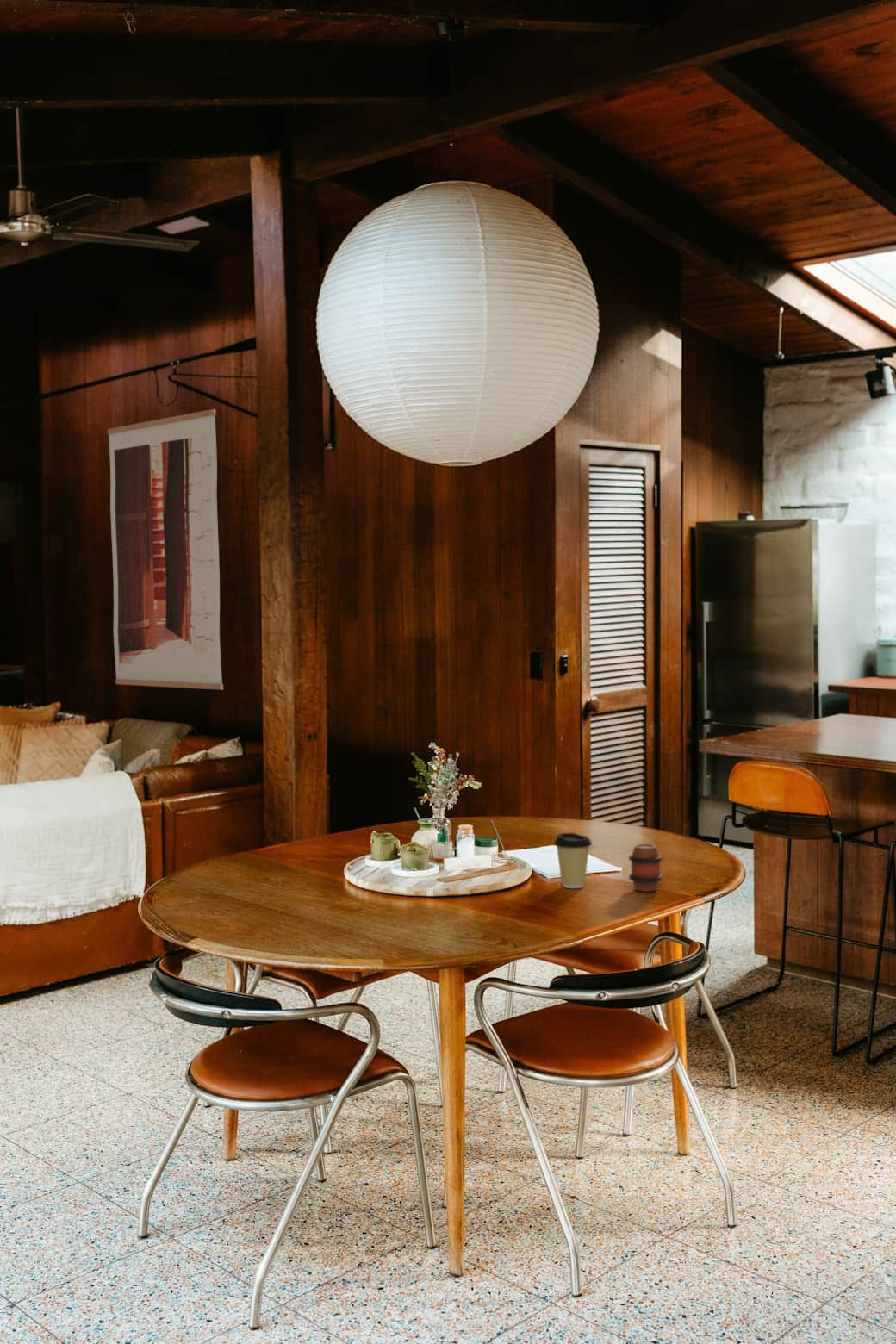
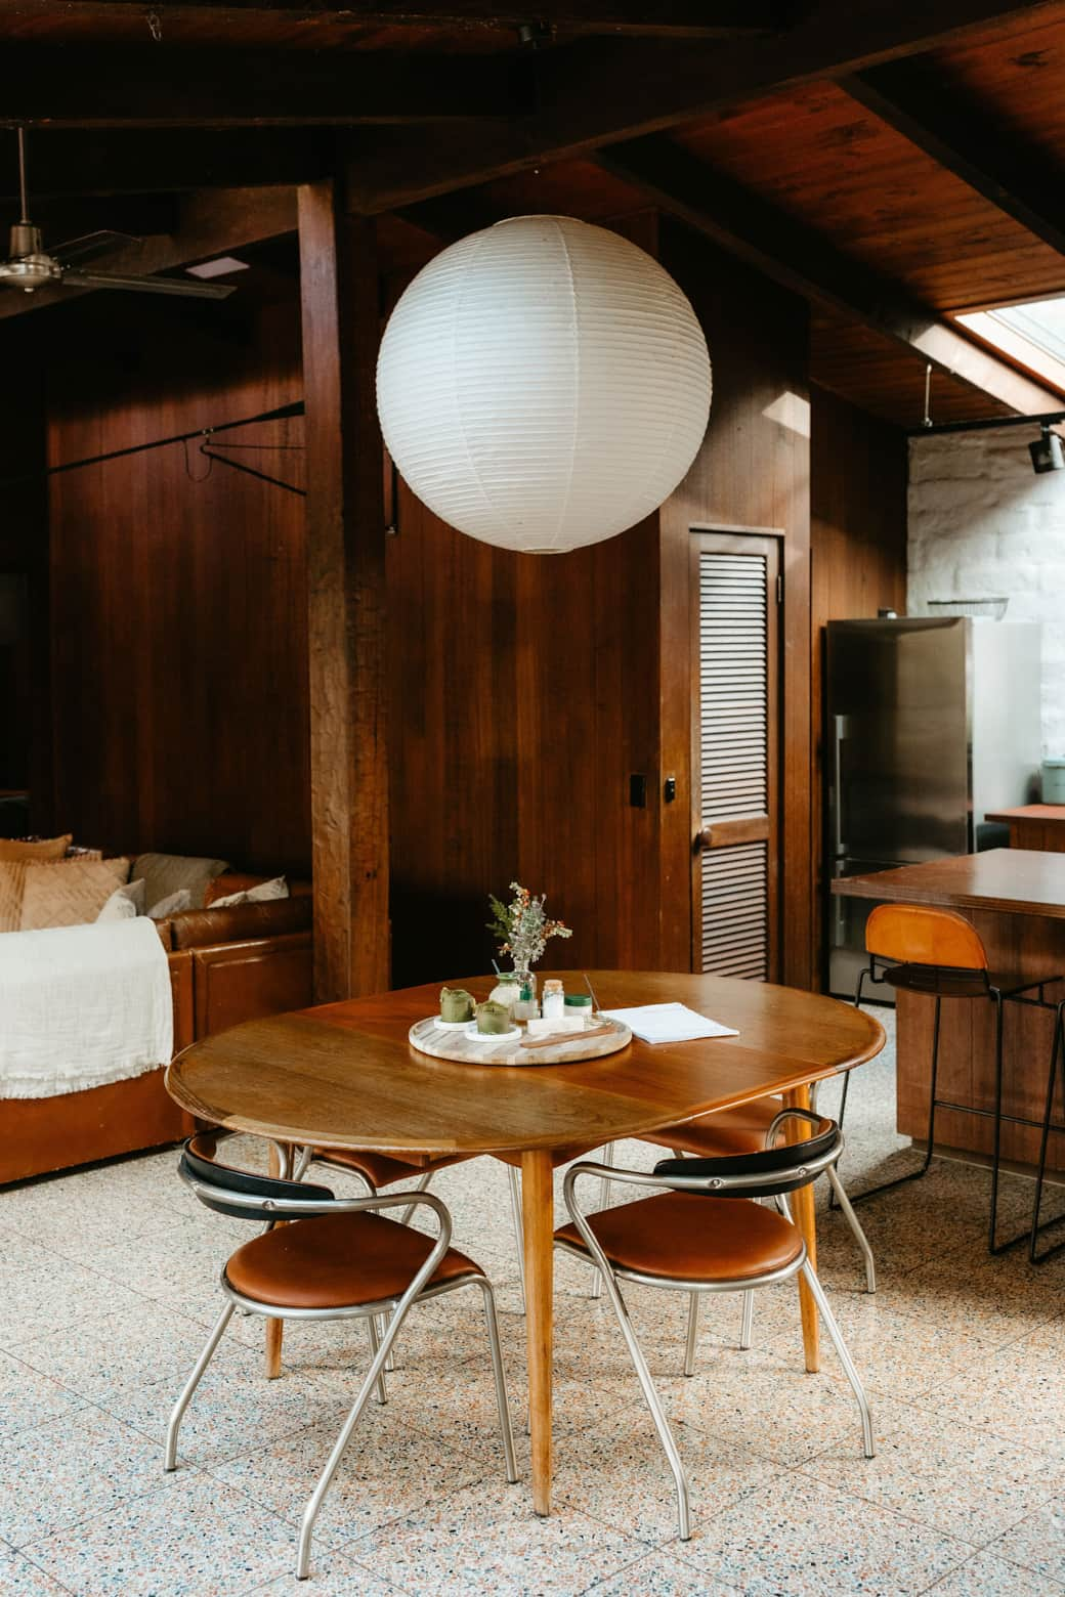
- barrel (645, 867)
- coffee cup (573, 861)
- wall art (162, 554)
